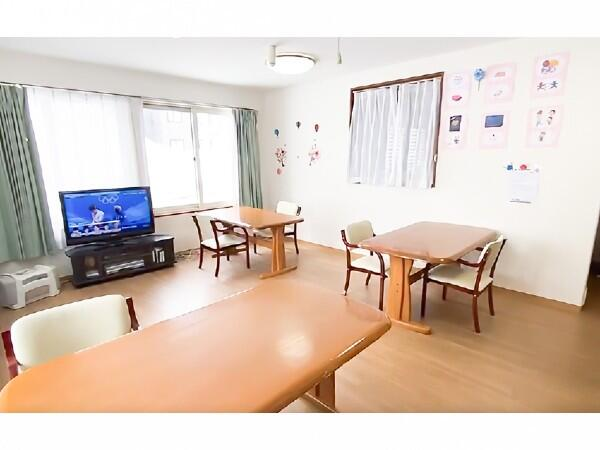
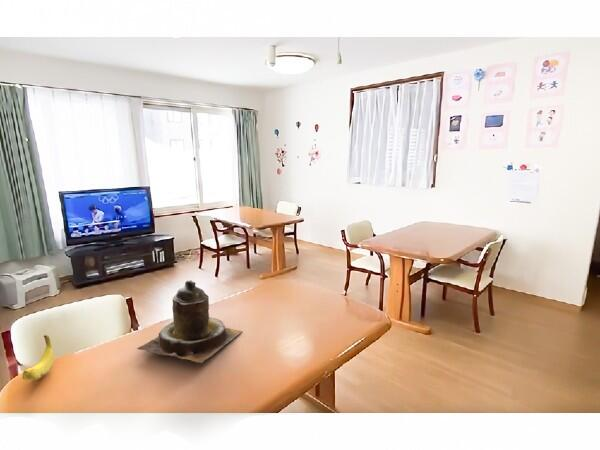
+ banana (39, 362)
+ teapot (190, 313)
